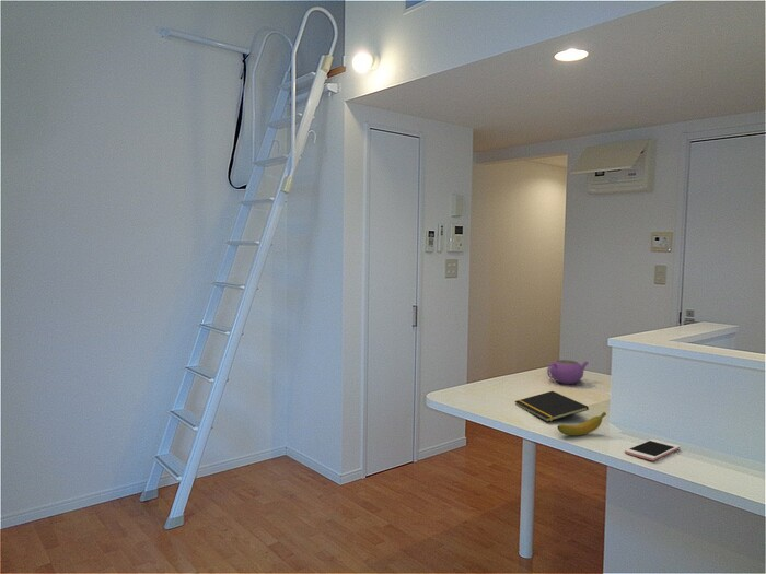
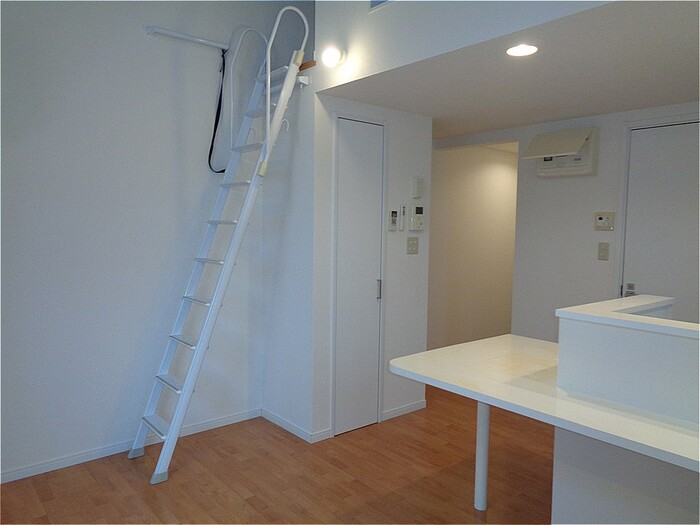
- notepad (549, 405)
- cell phone (652, 449)
- teapot (567, 372)
- banana (581, 424)
